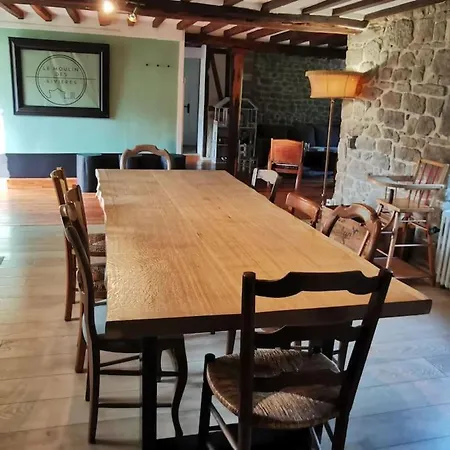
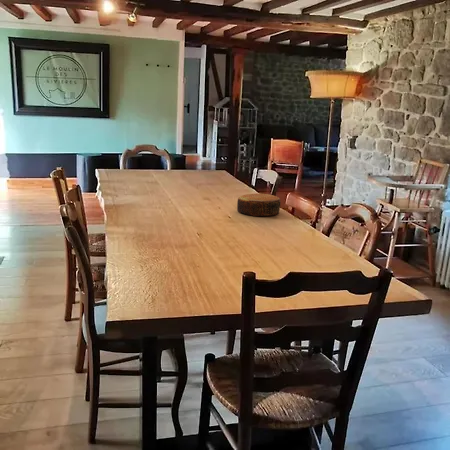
+ bowl (259, 203)
